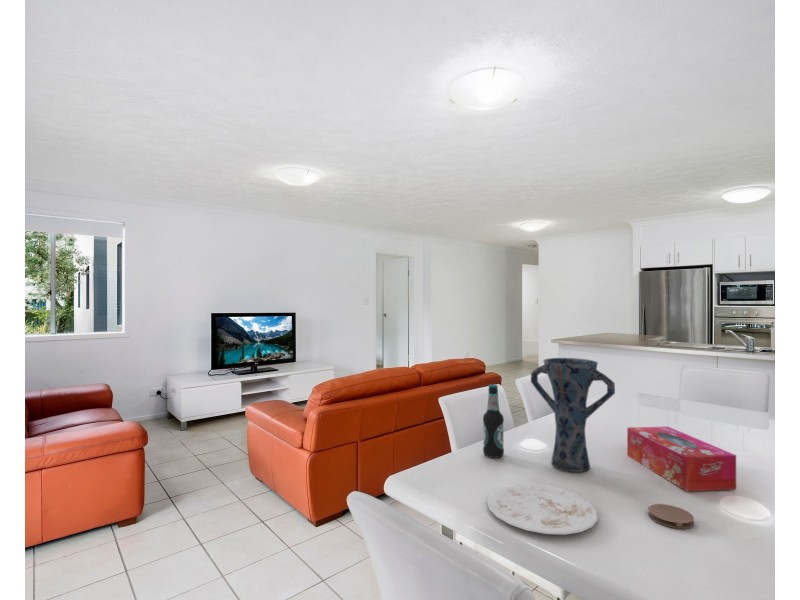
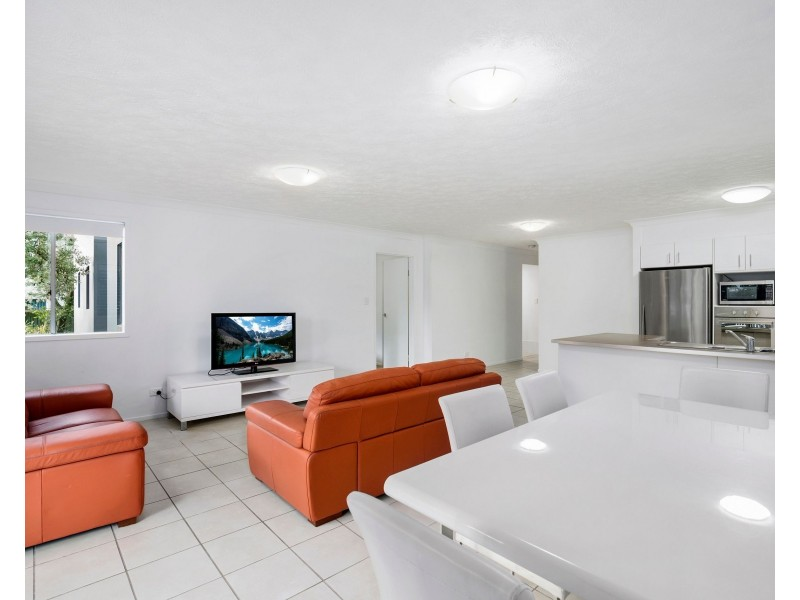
- tissue box (676, 455)
- coaster (670, 515)
- vase (570, 413)
- plate (540, 507)
- bottle (493, 420)
